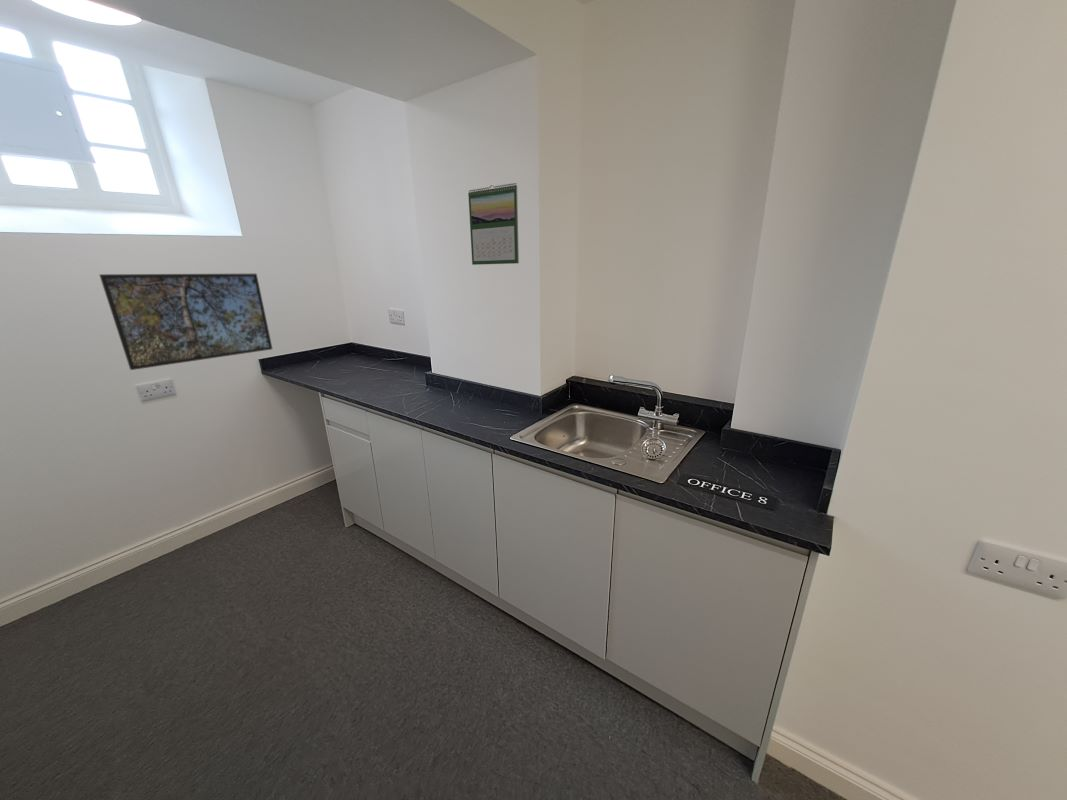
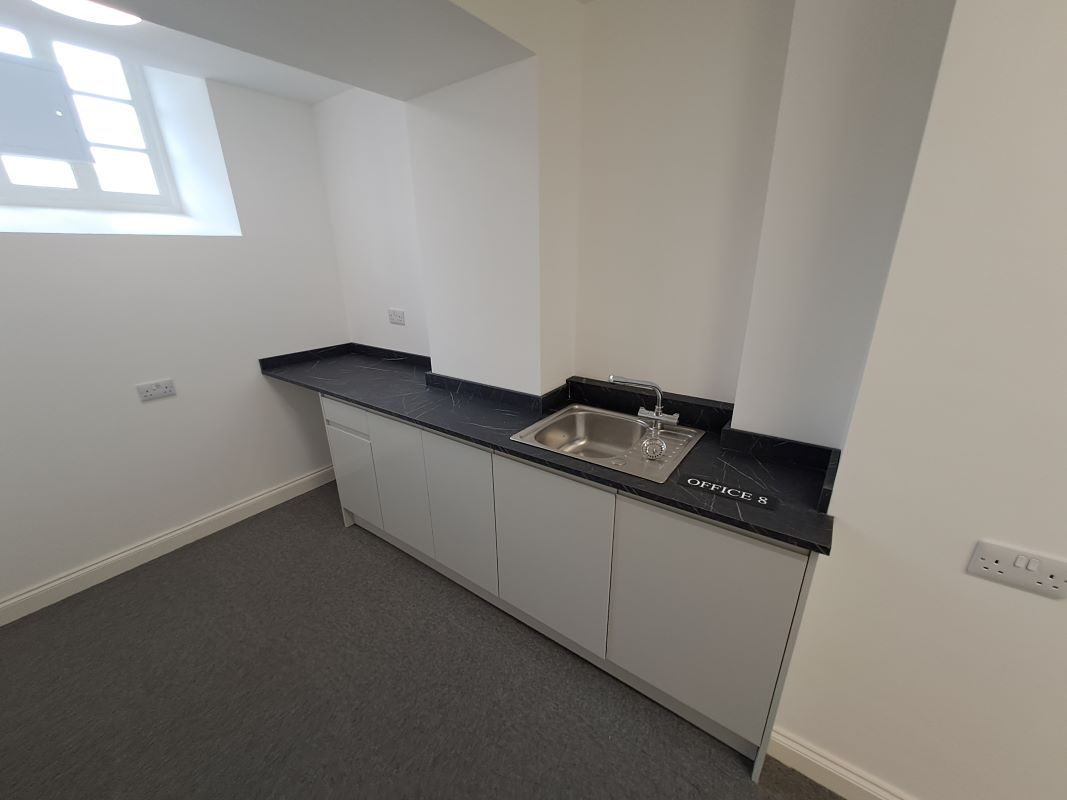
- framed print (198, 317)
- calendar (493, 225)
